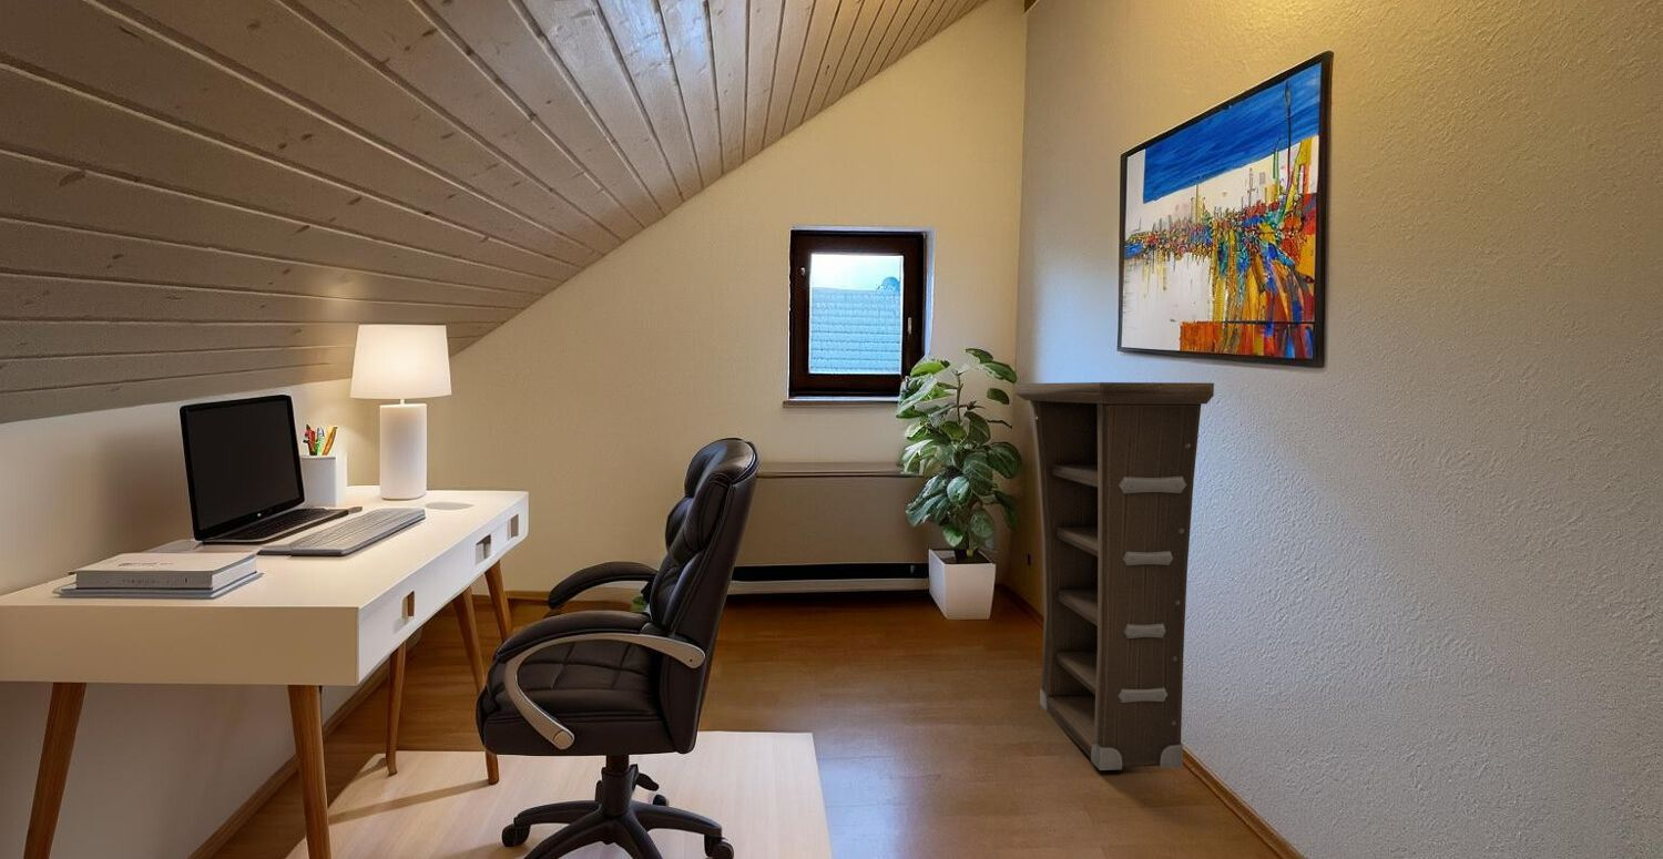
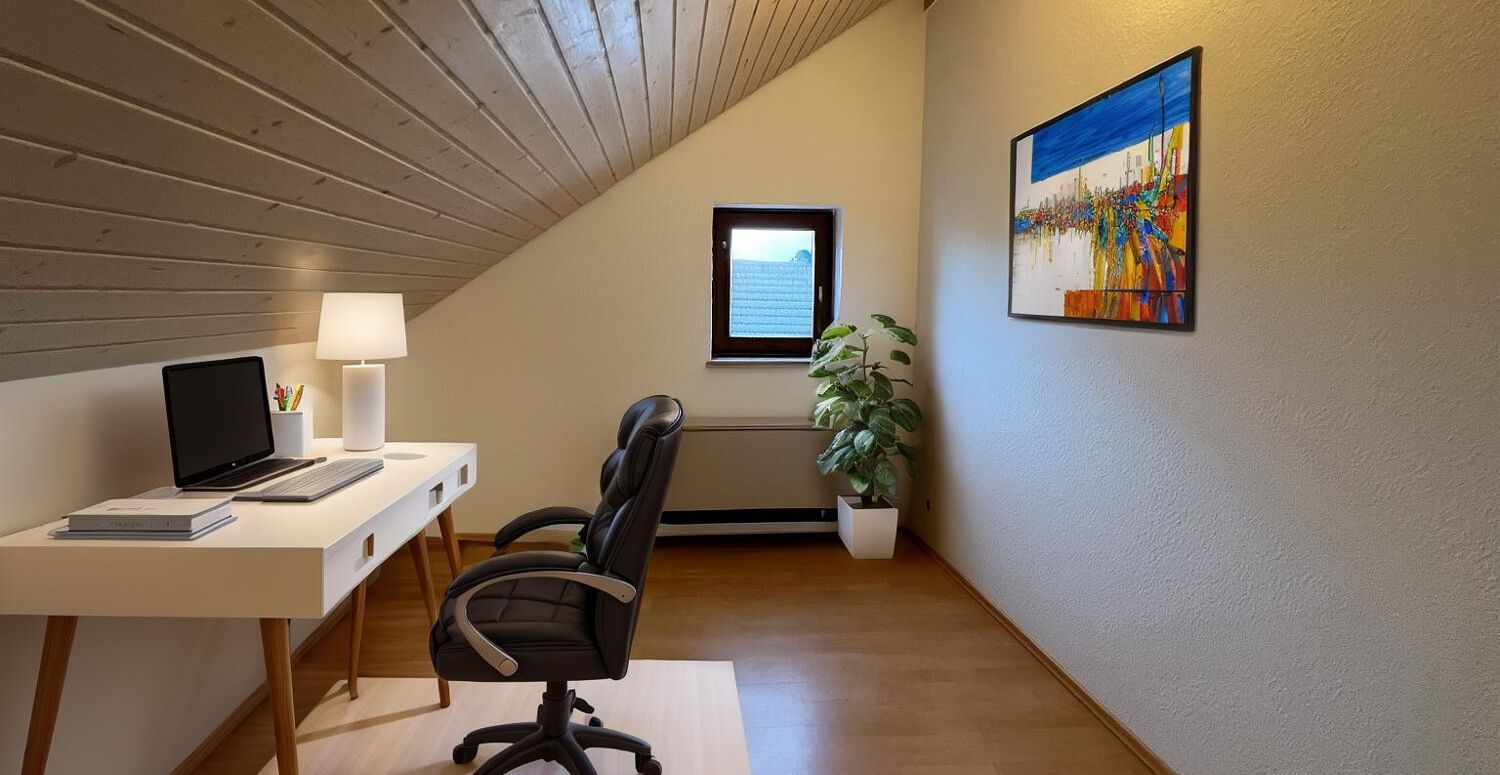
- cabinet (1099, 560)
